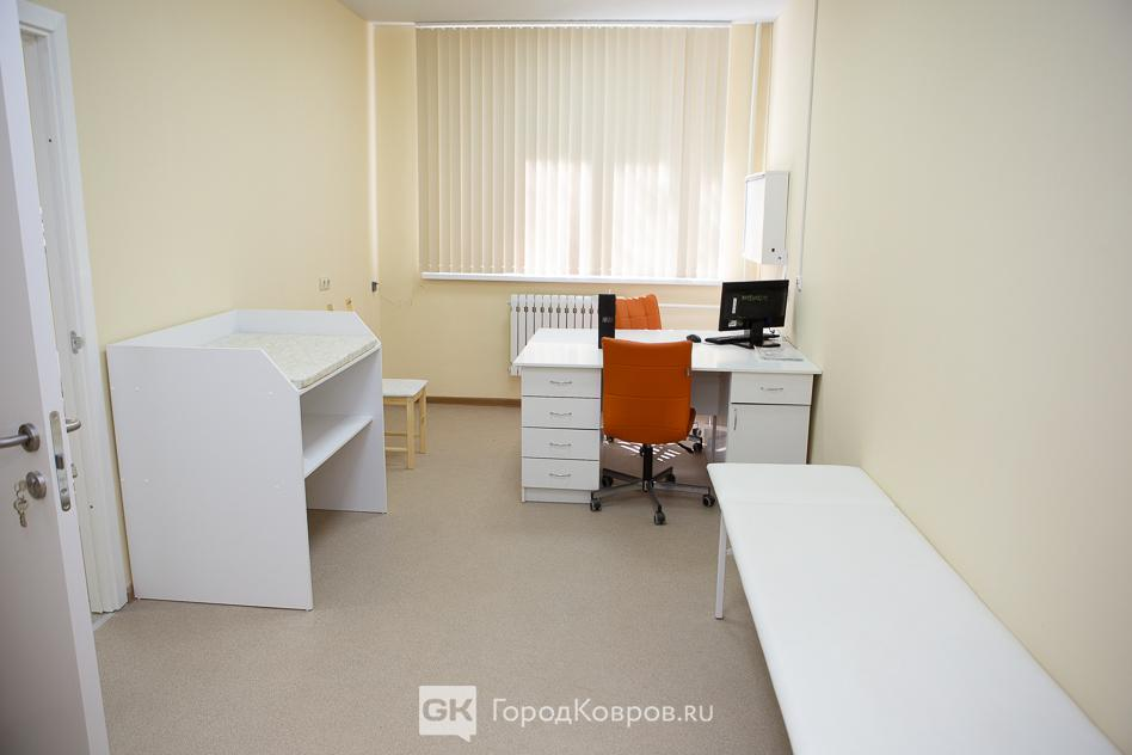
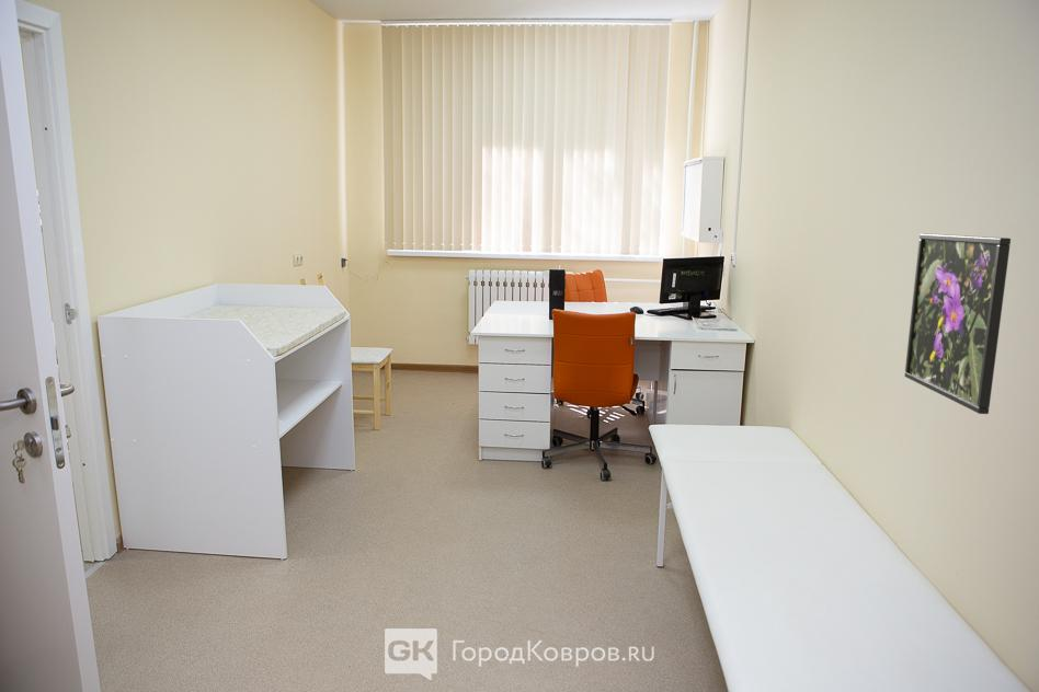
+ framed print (950, 315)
